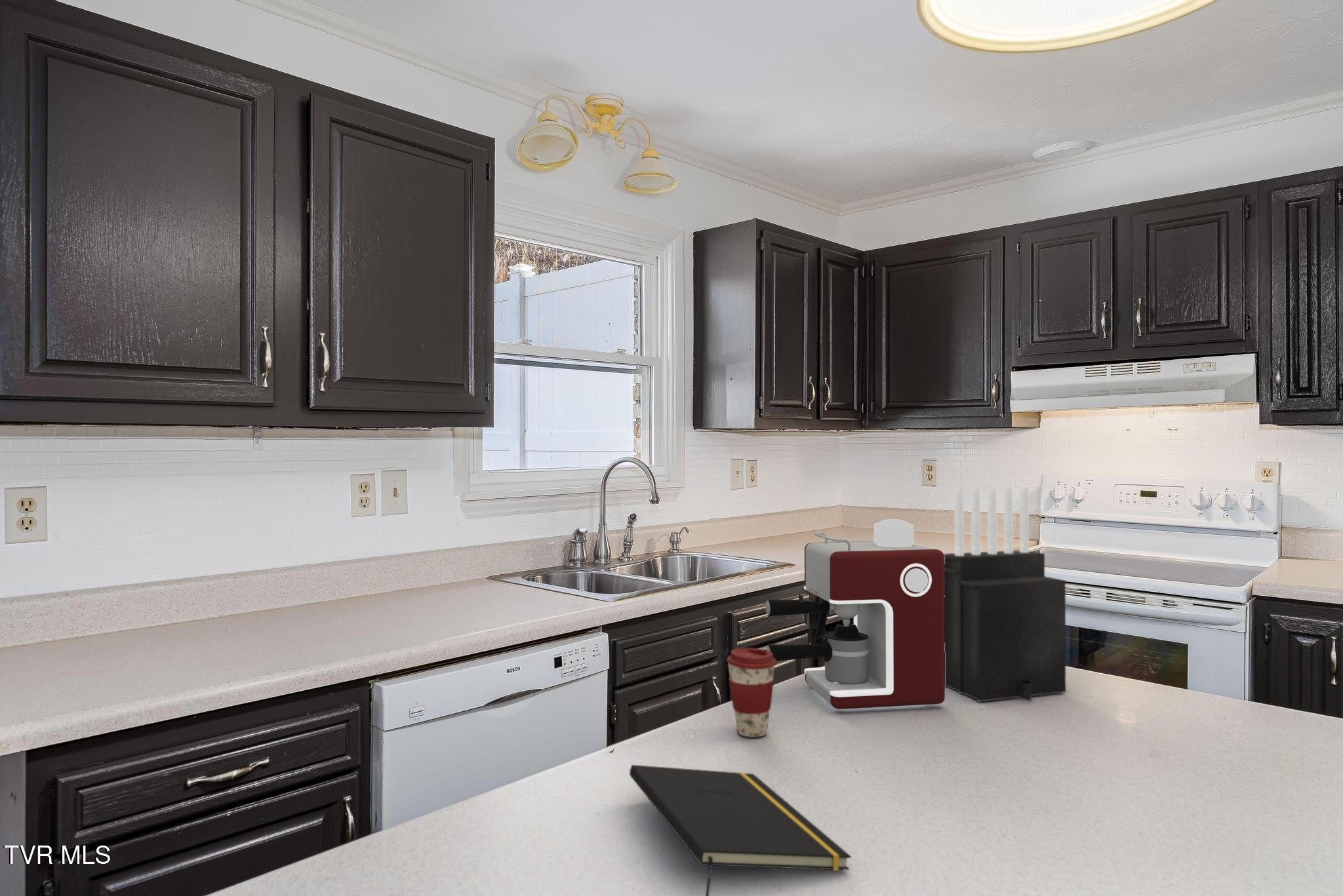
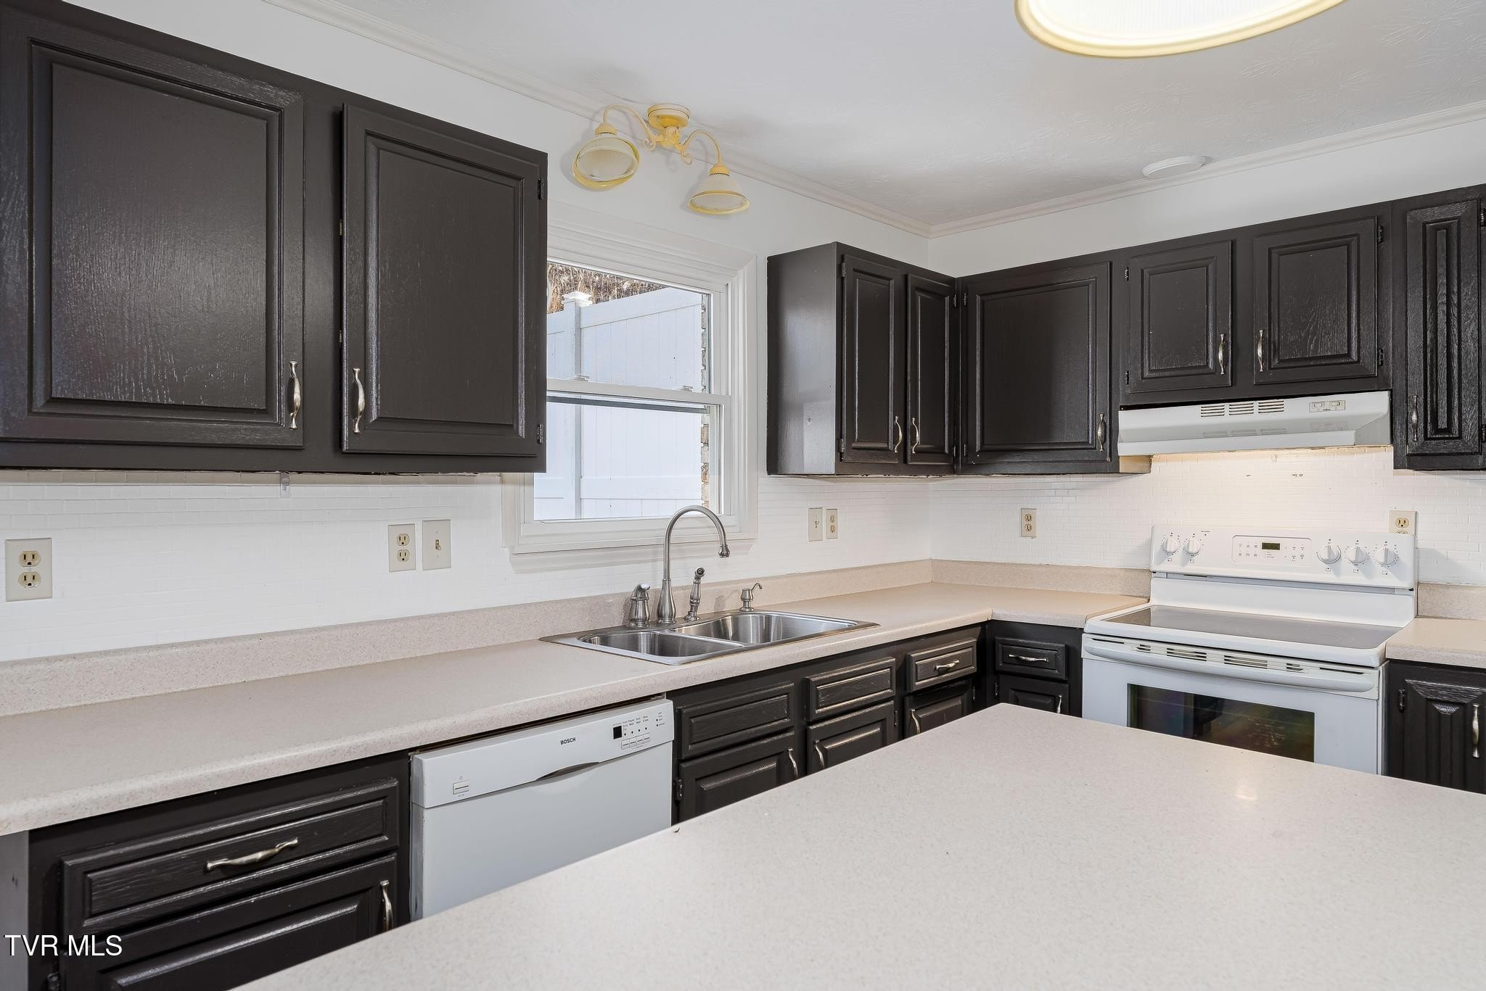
- coffee cup (752, 691)
- coffee maker (847, 608)
- notepad (731, 813)
- knife block (1006, 589)
